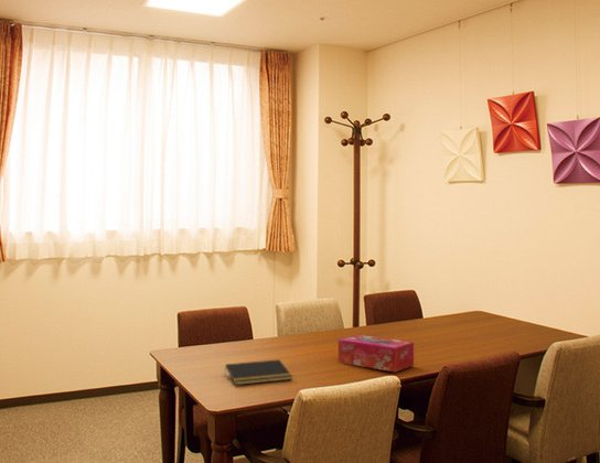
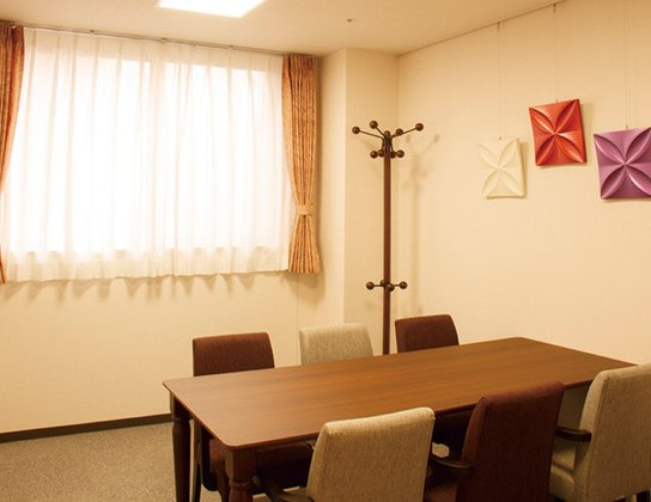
- tissue box (375, 352)
- notepad (258, 372)
